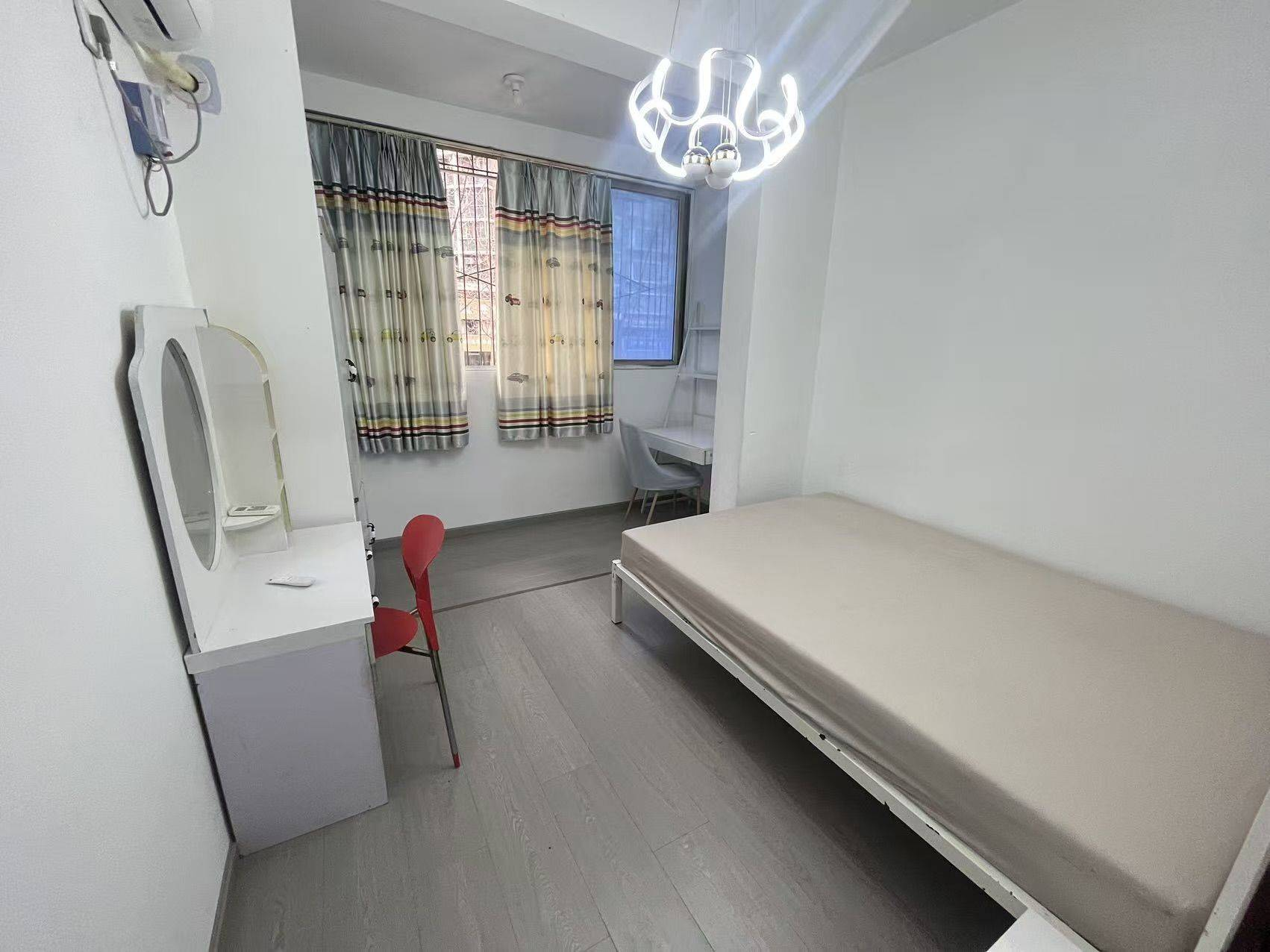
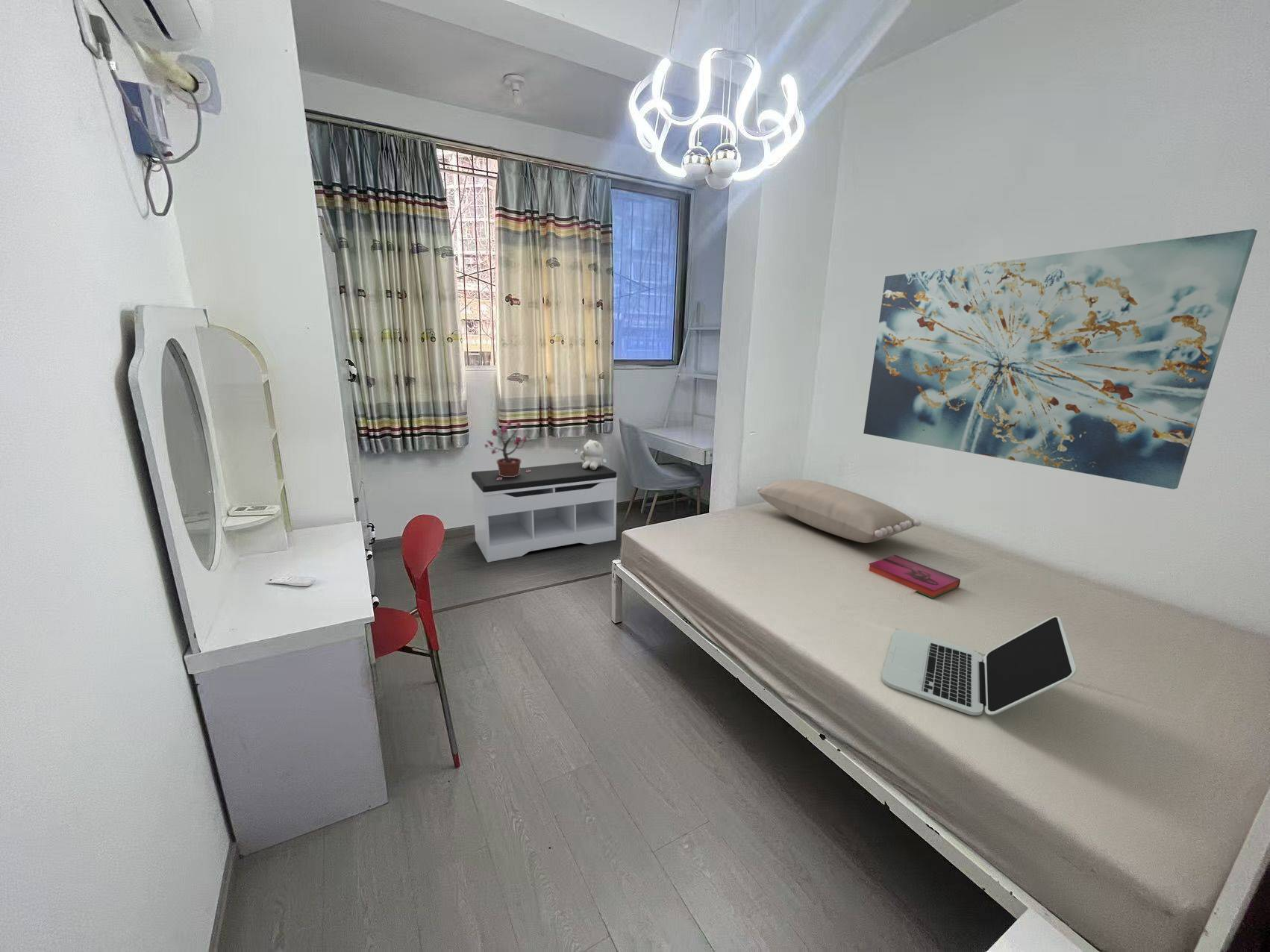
+ pillow (831, 507)
+ bench (545, 506)
+ wall art (1003, 361)
+ laptop (969, 649)
+ teddy bear (592, 453)
+ potted plant (506, 448)
+ hardback book (913, 574)
